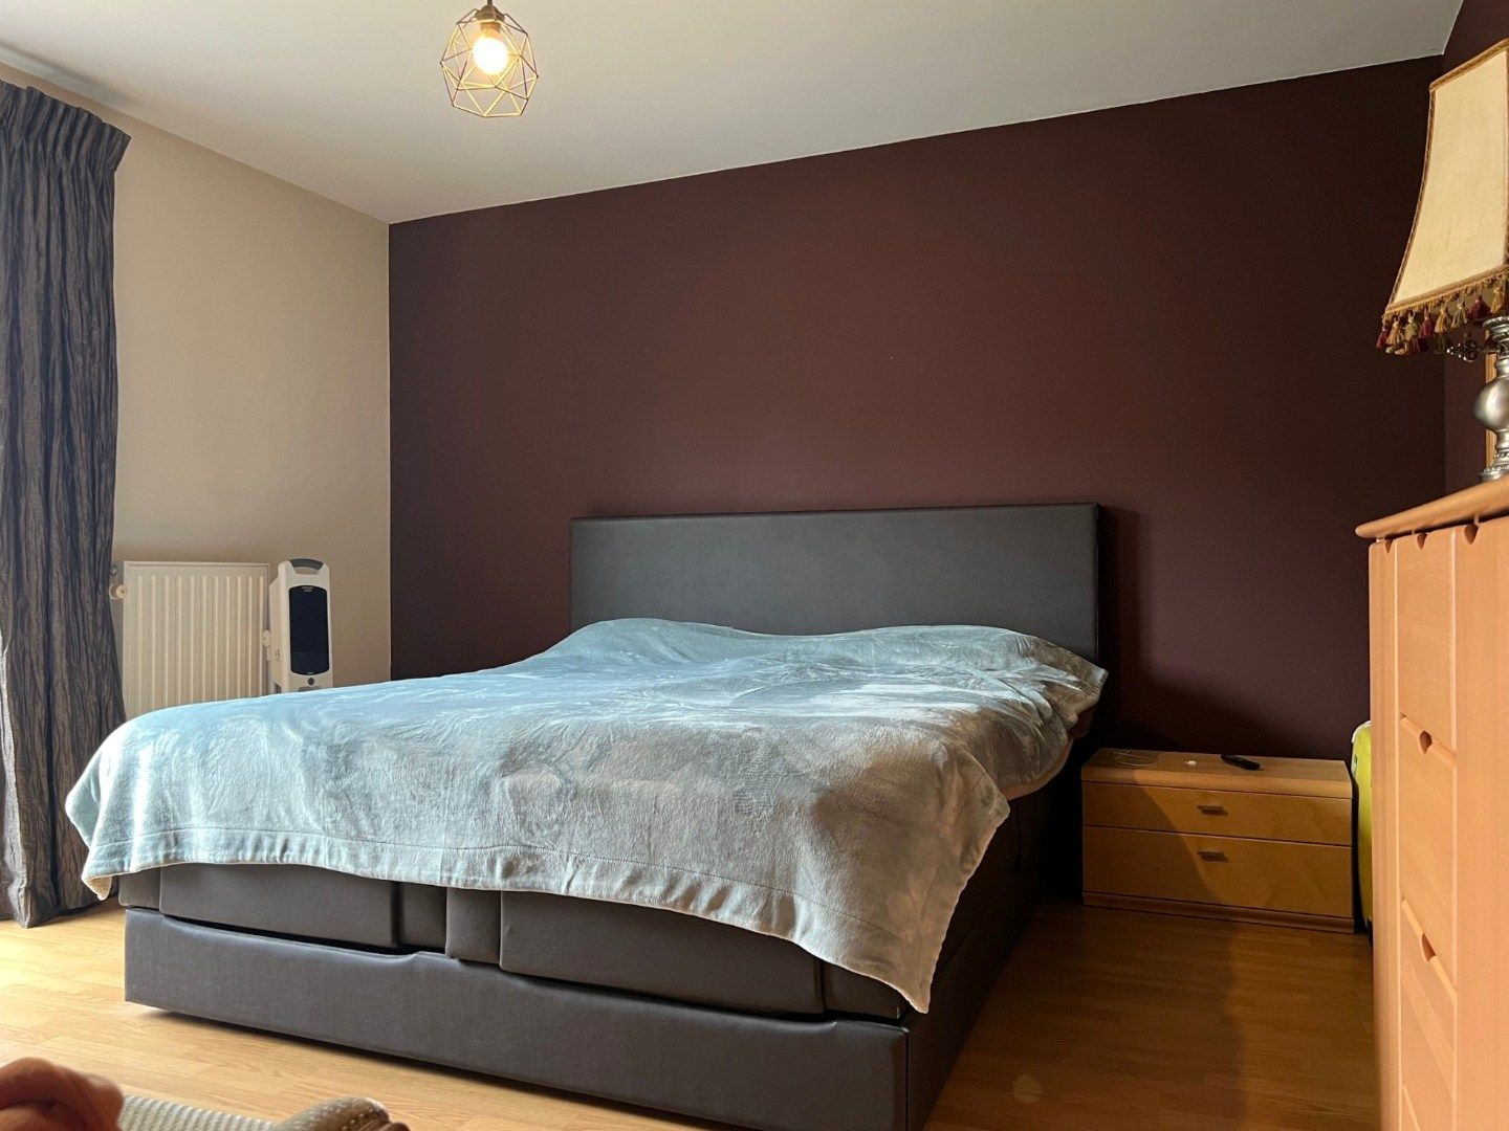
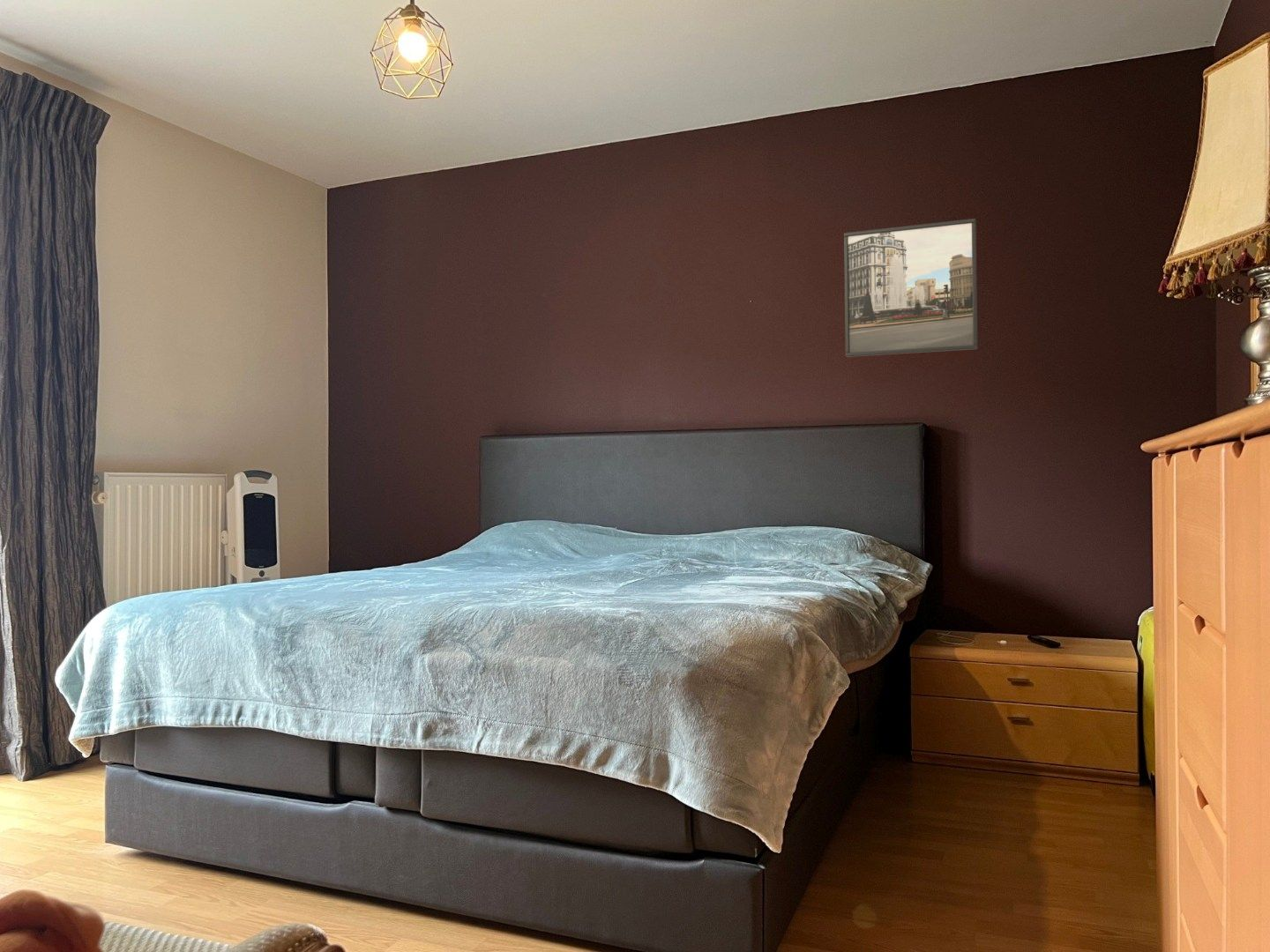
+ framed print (908, 289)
